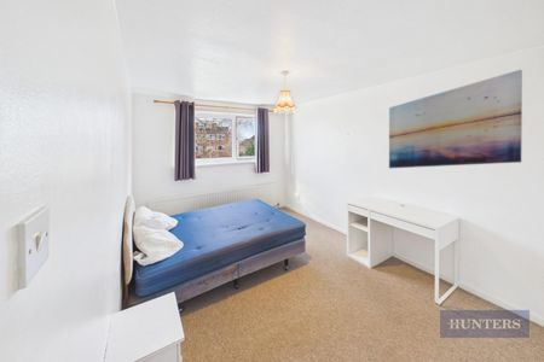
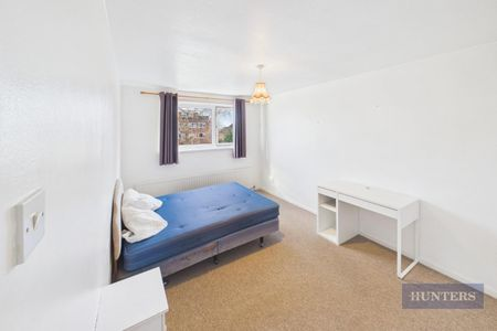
- wall art (441, 129)
